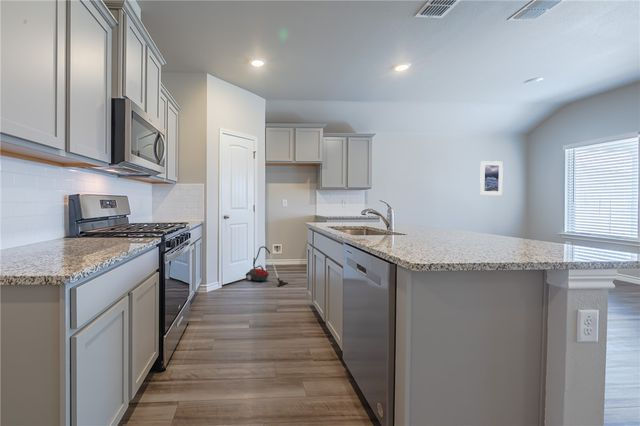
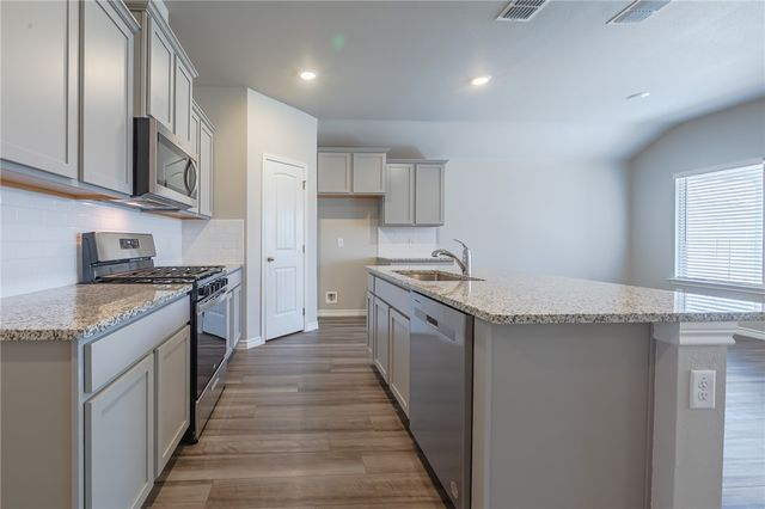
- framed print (491, 178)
- vacuum cleaner (261, 266)
